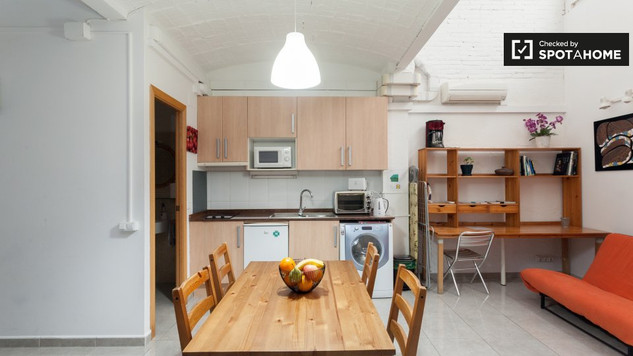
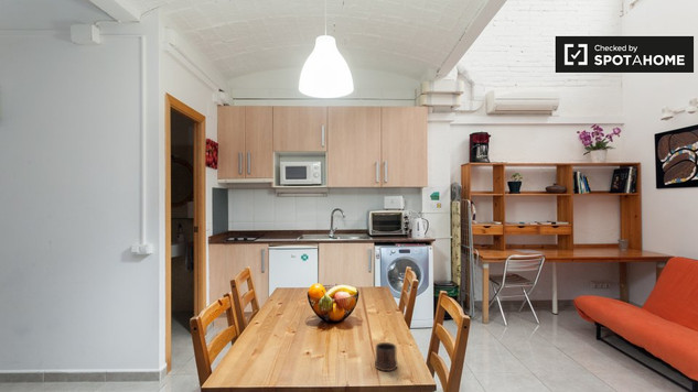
+ mug (387, 356)
